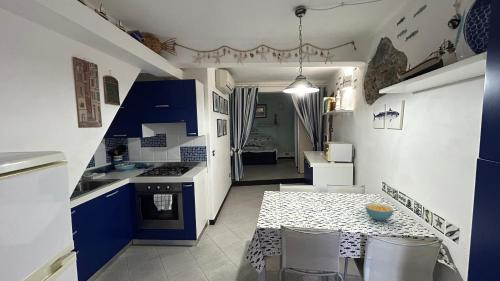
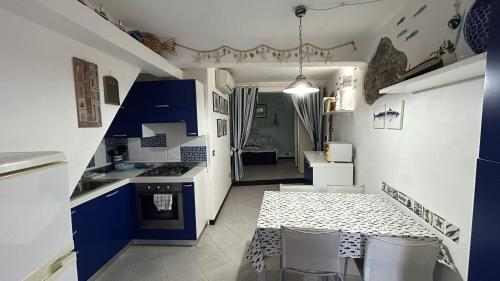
- cereal bowl (378, 213)
